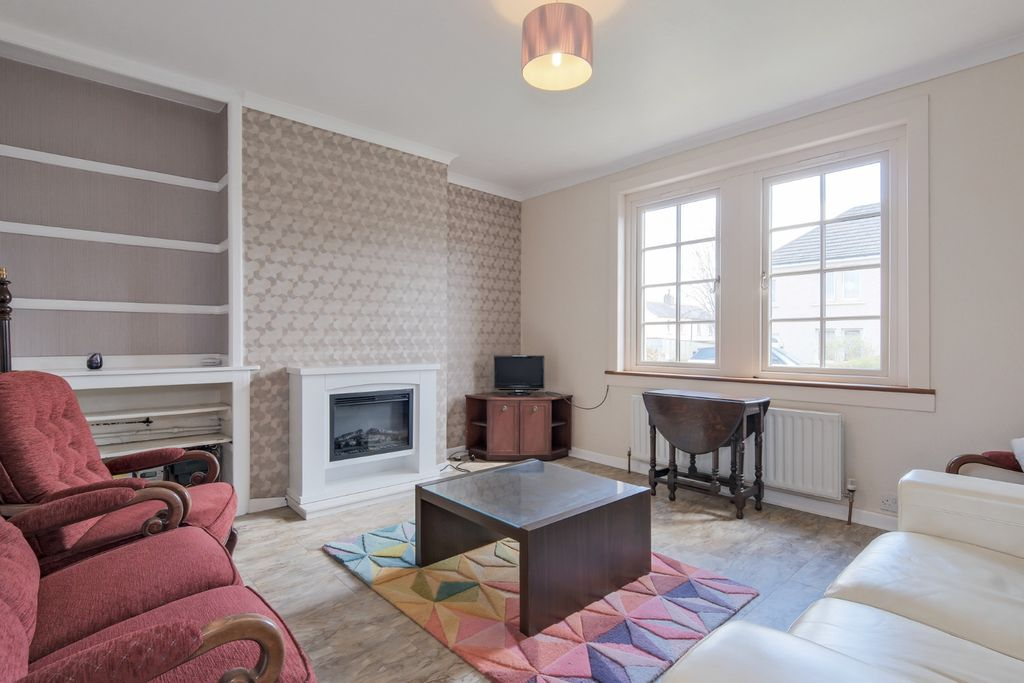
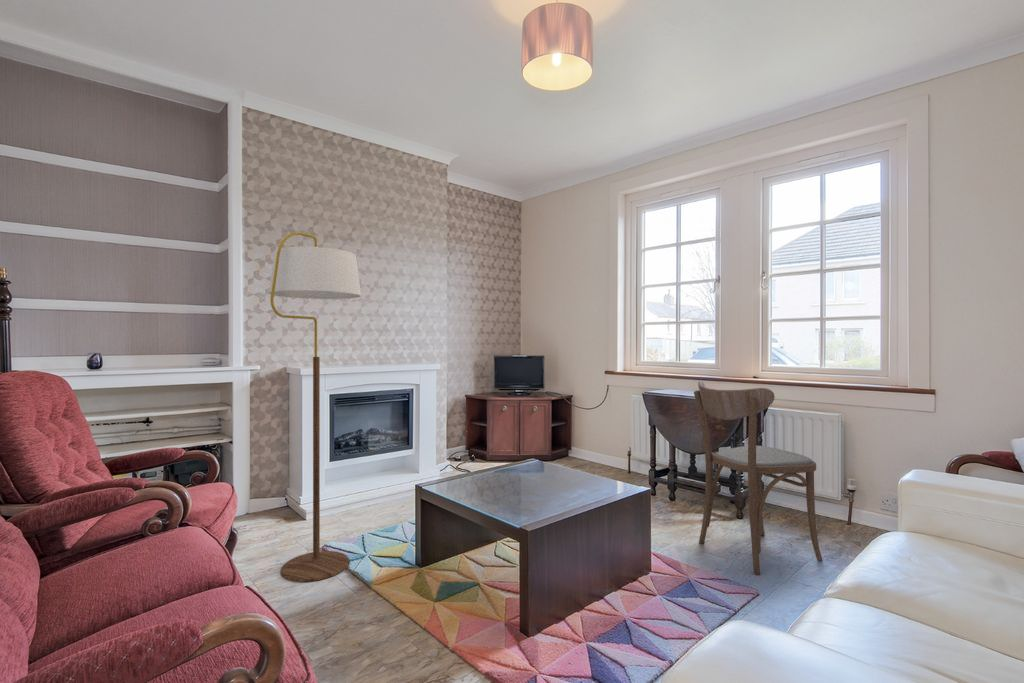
+ floor lamp (313, 402)
+ dining chair (753, 468)
